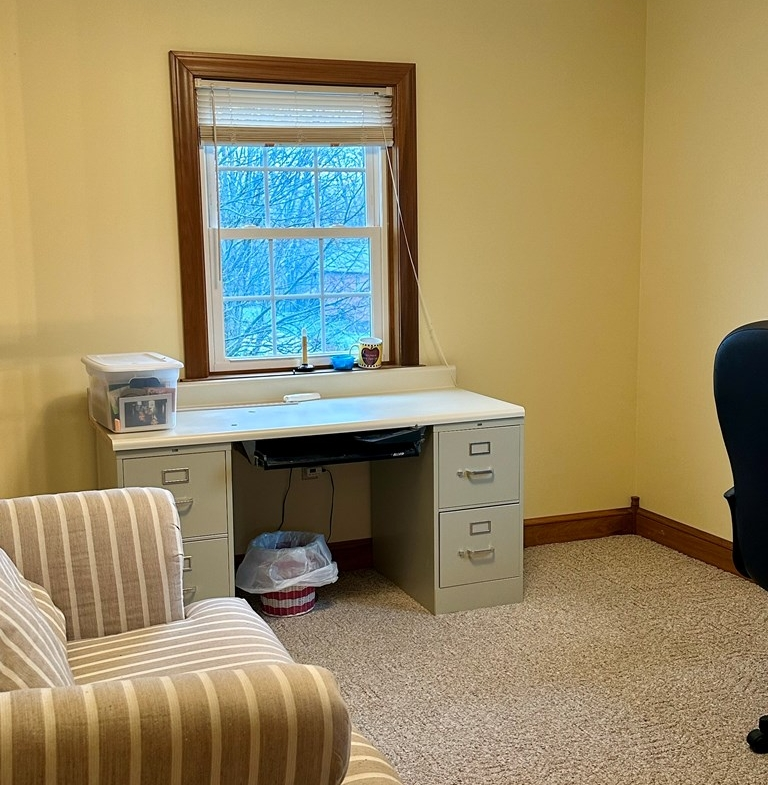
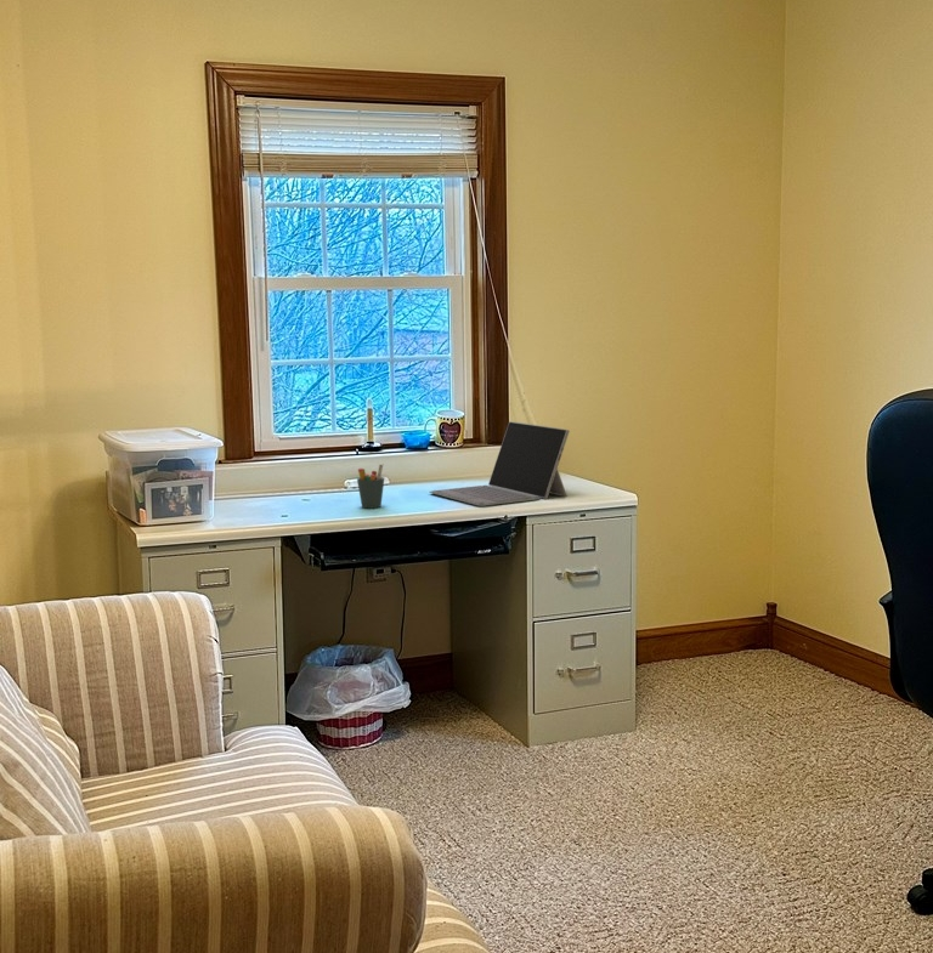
+ pen holder (371, 484)
+ laptop (497, 461)
